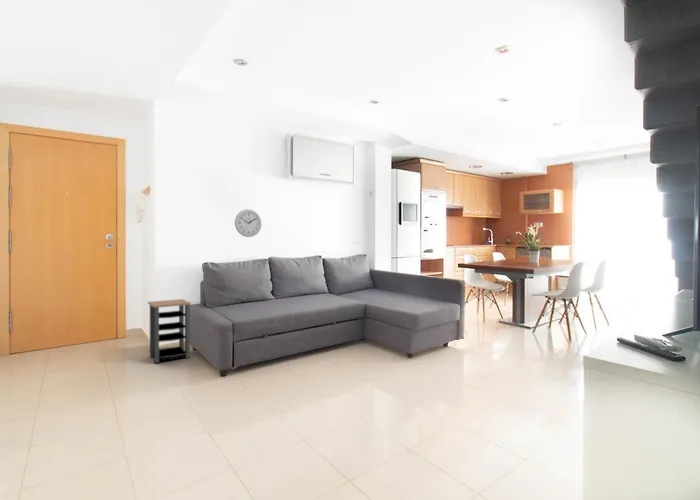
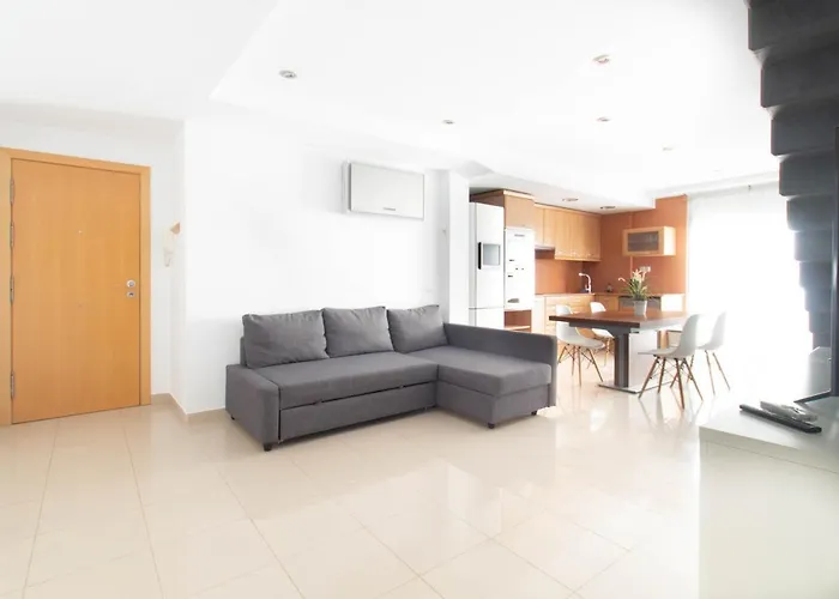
- wall clock (248, 223)
- side table (169, 329)
